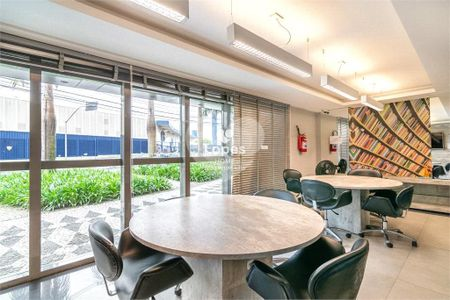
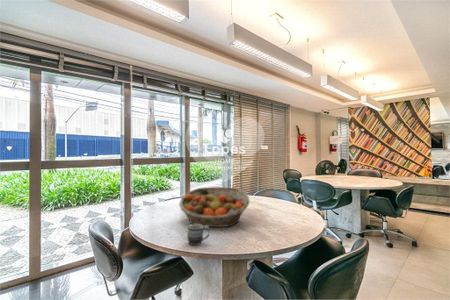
+ mug (198, 234)
+ fruit basket (214, 205)
